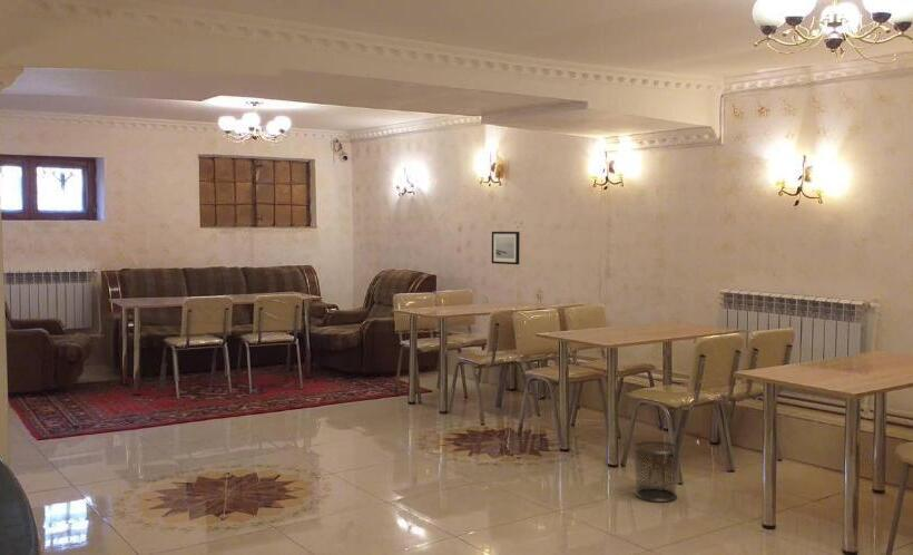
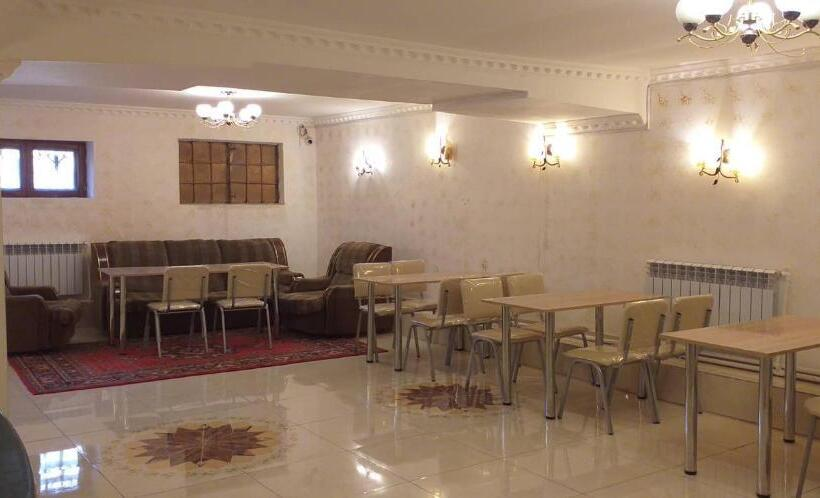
- waste bin (656, 470)
- wall art (504, 247)
